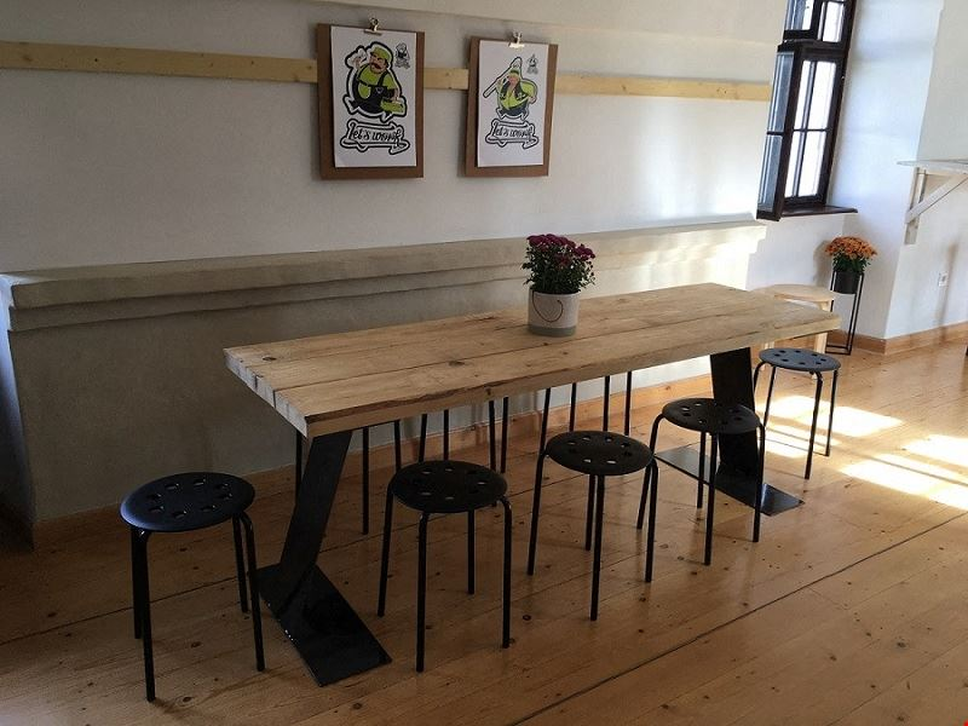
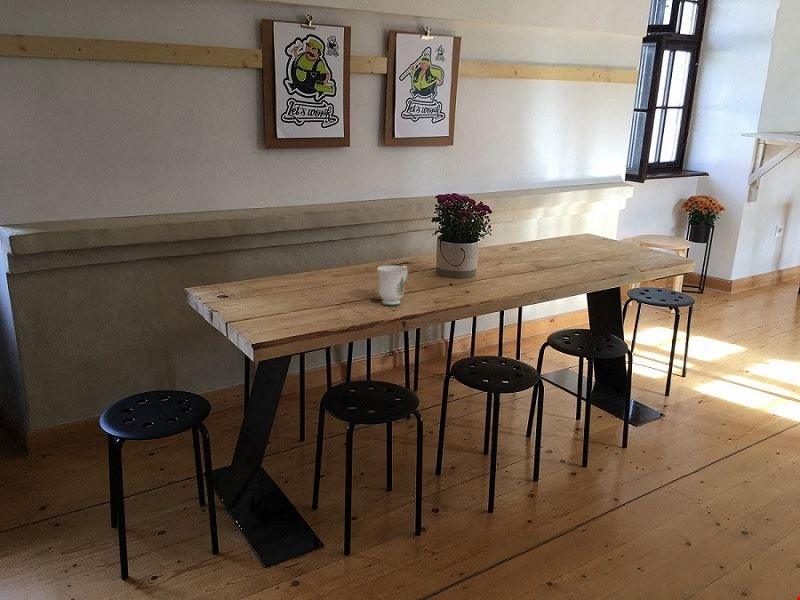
+ mug (394, 284)
